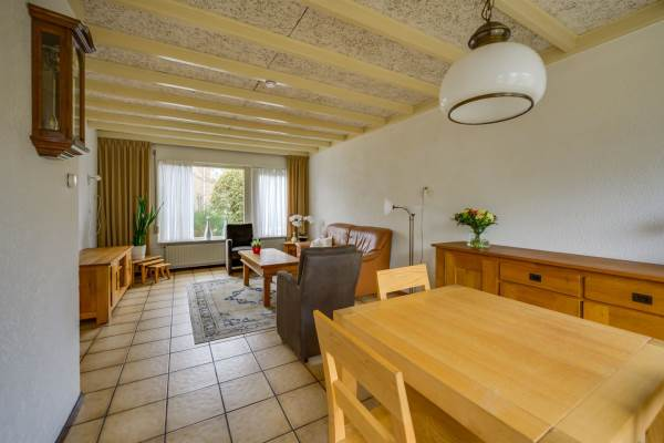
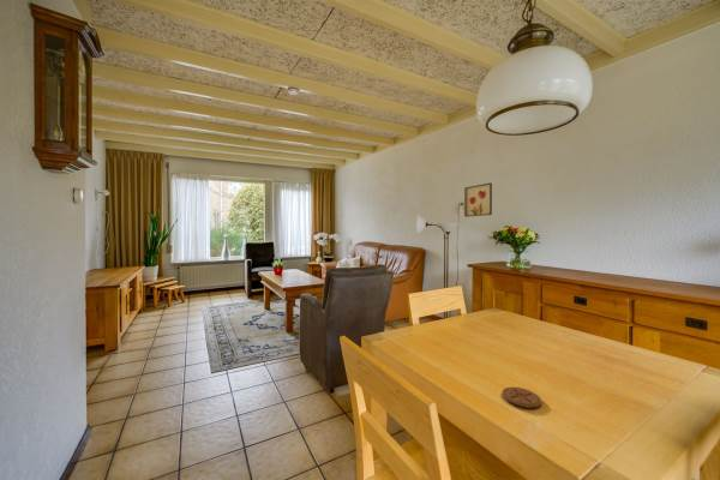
+ coaster (521, 396)
+ wall art (478, 200)
